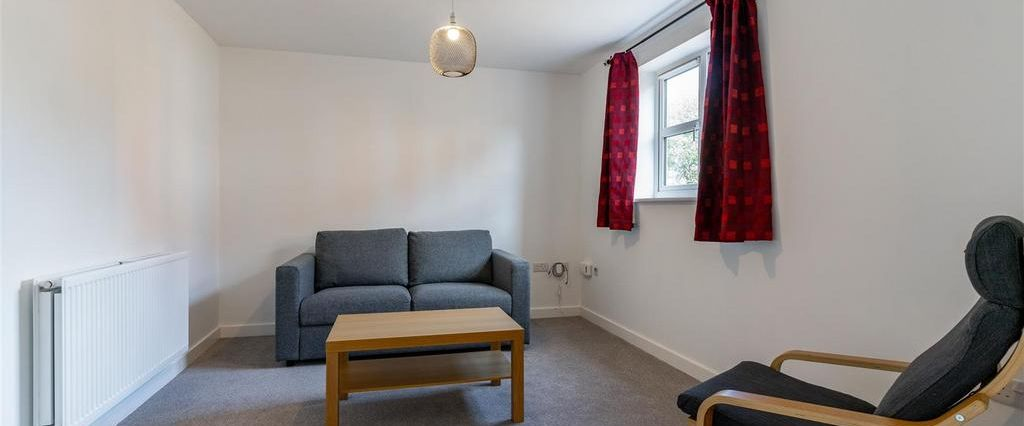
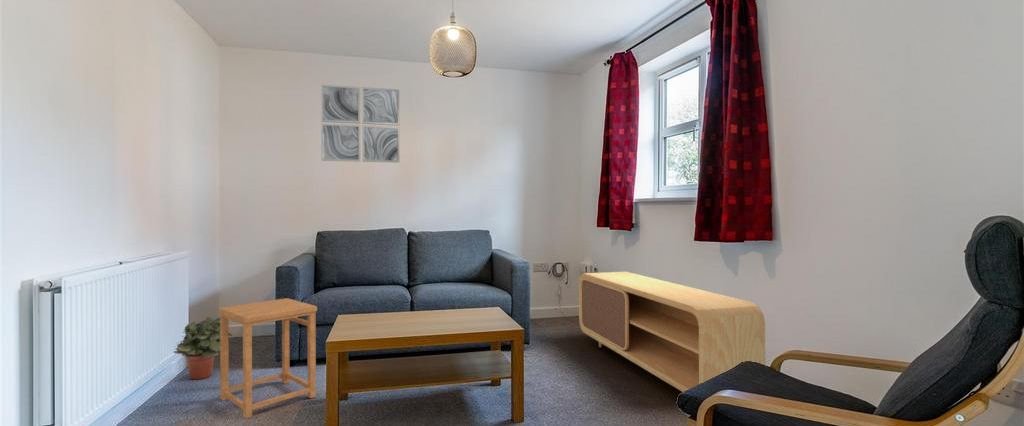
+ wall art (362, 125)
+ potted plant (200, 346)
+ tv stand (651, 327)
+ side table (282, 352)
